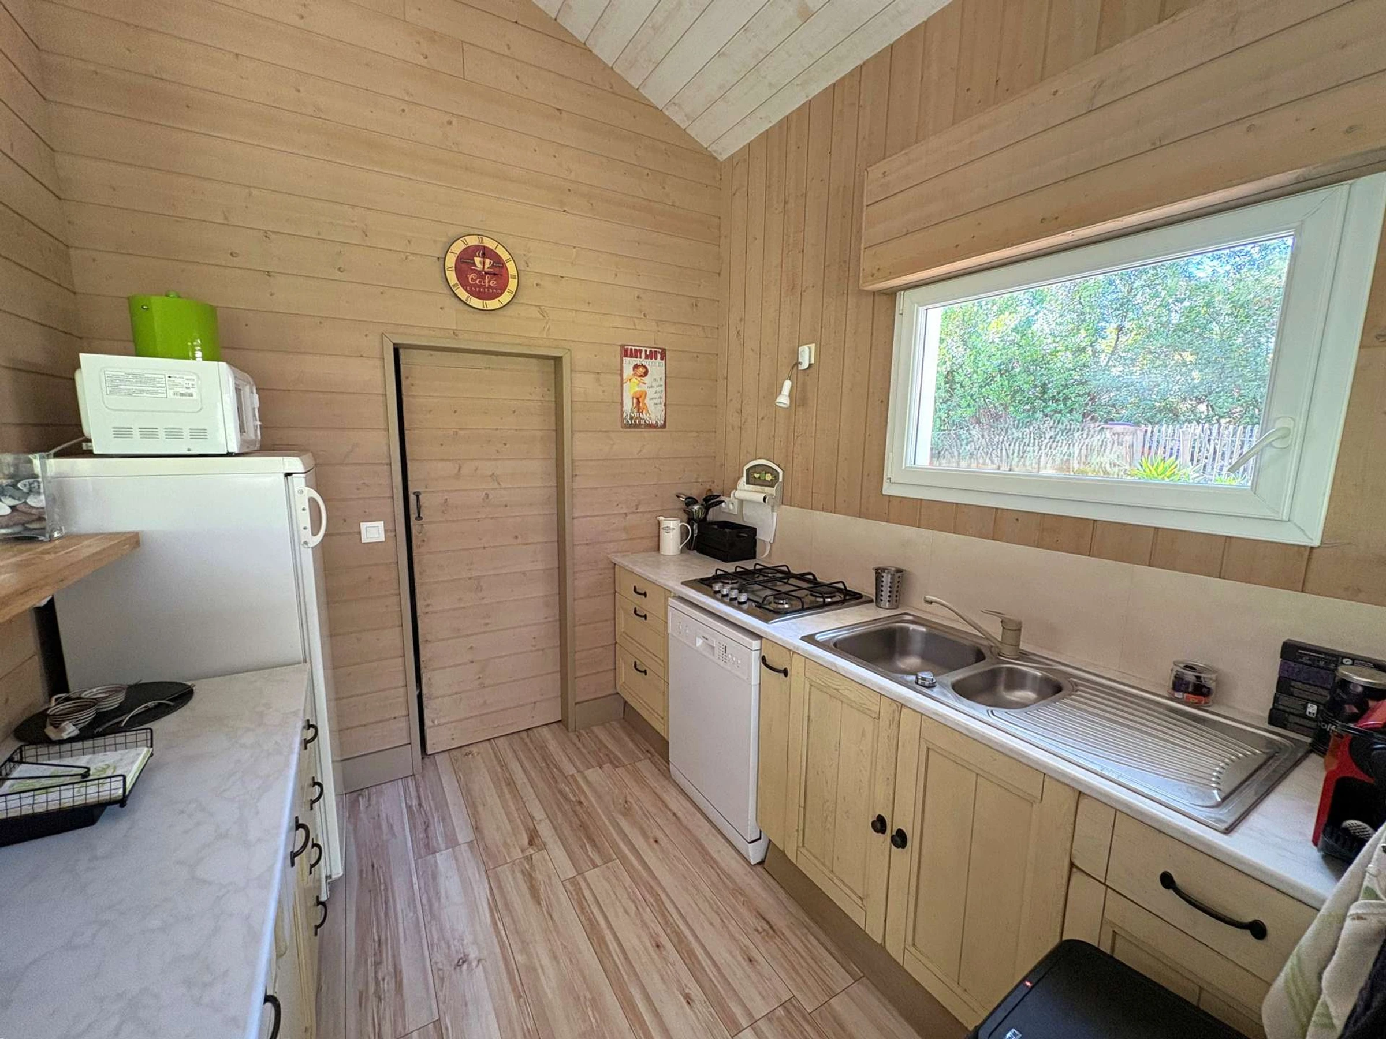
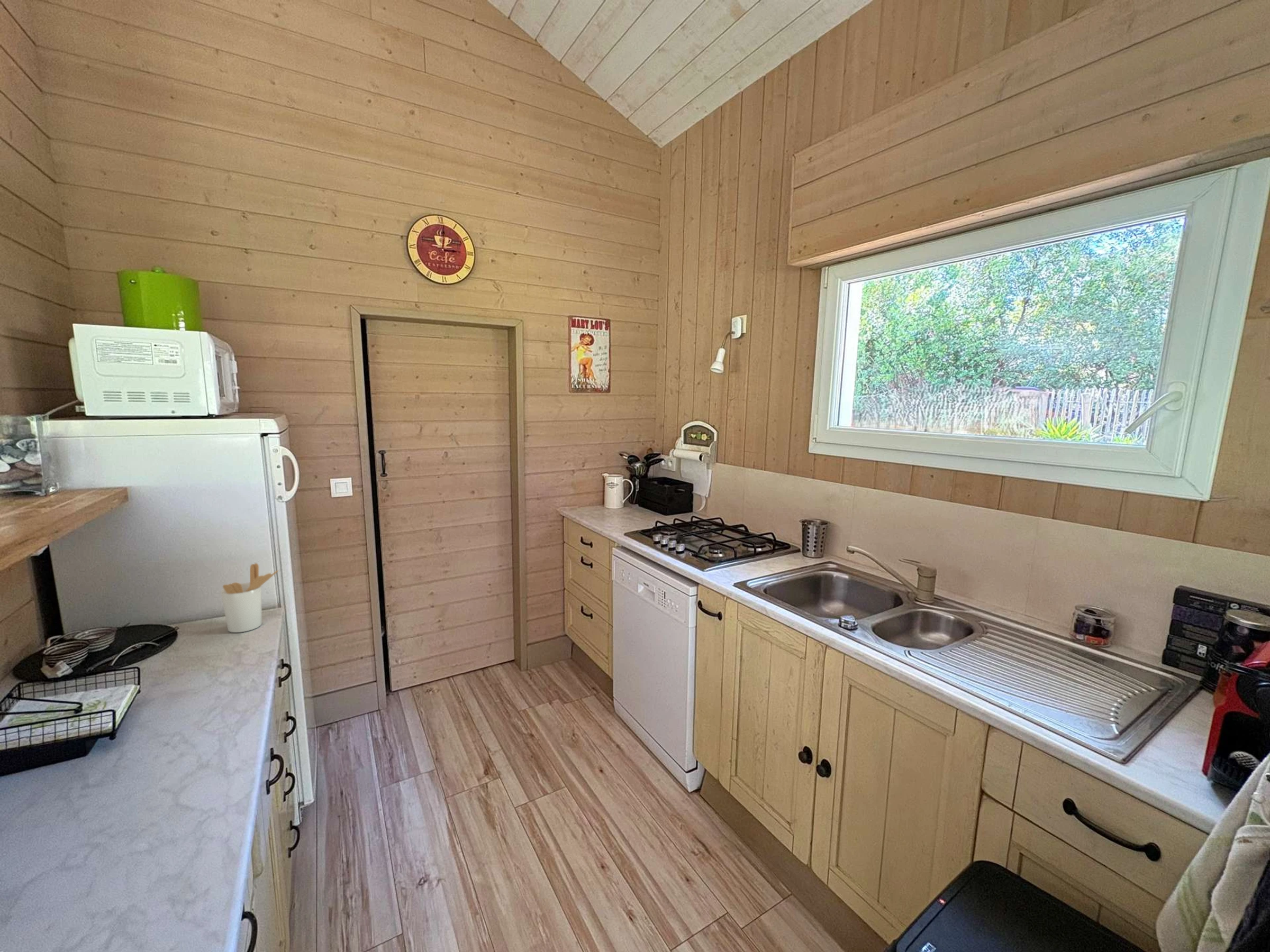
+ utensil holder (251, 598)
